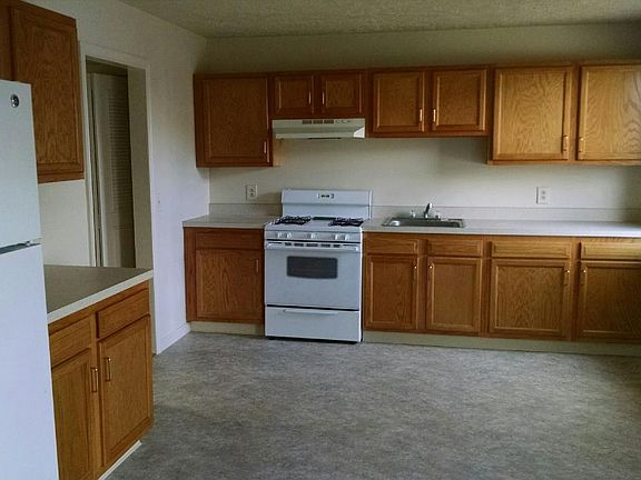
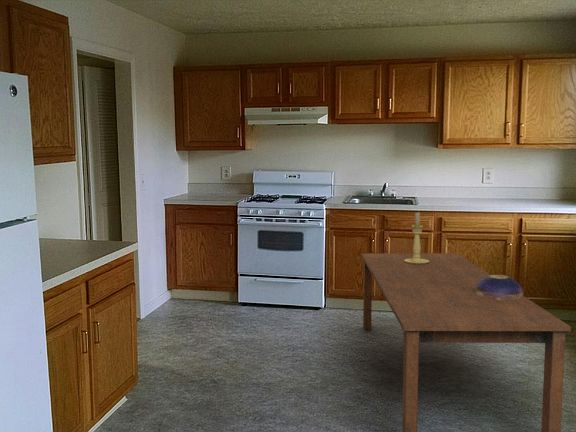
+ dining table (436, 328)
+ candle holder (417, 236)
+ decorative bowl (498, 284)
